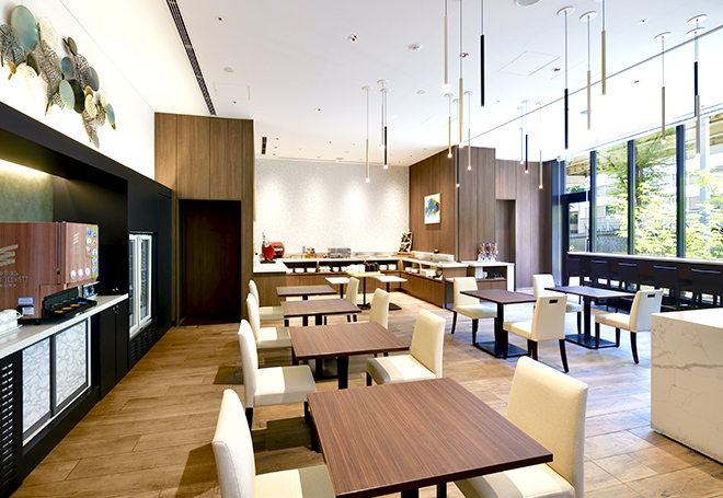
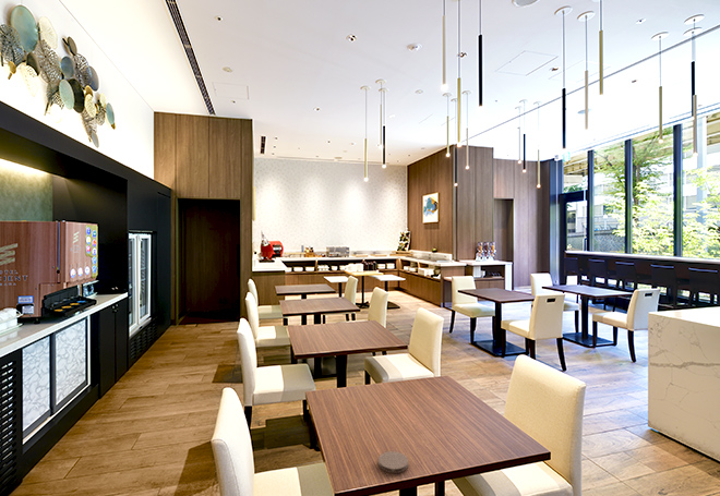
+ coaster (393, 461)
